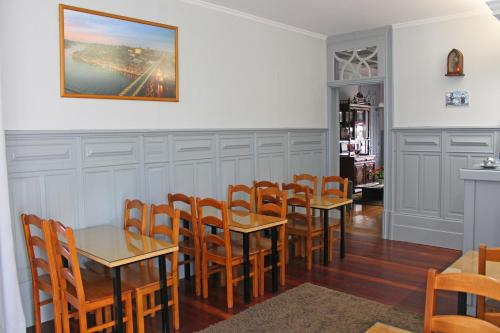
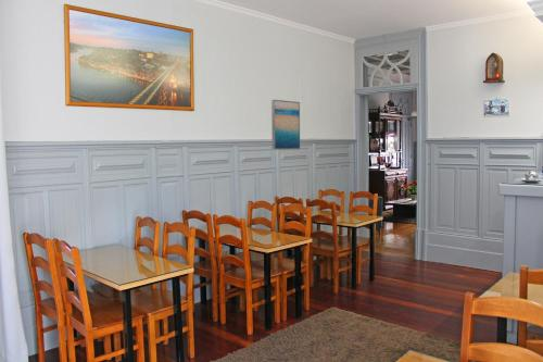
+ wall art (286, 125)
